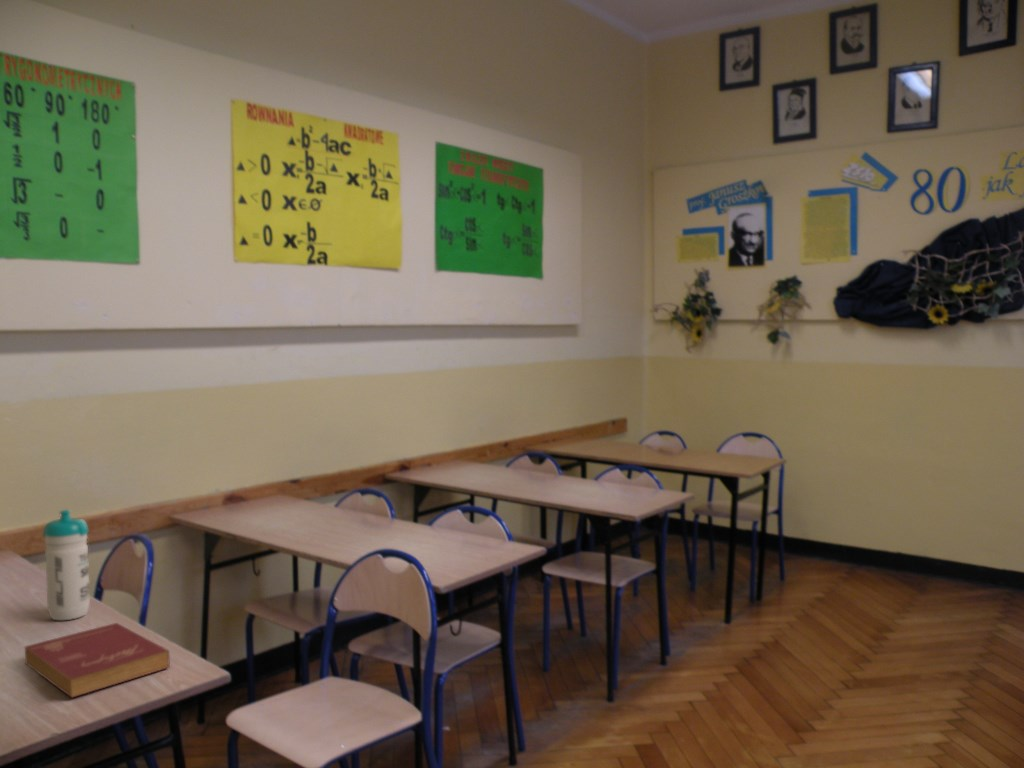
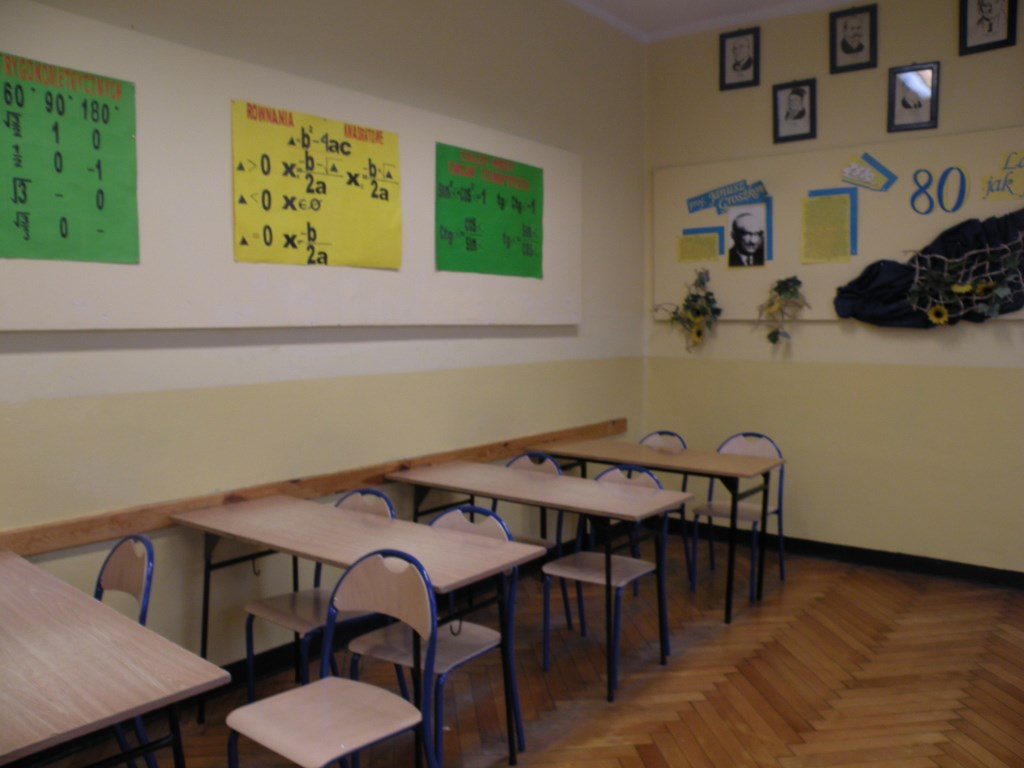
- book (96, 656)
- water bottle (67, 563)
